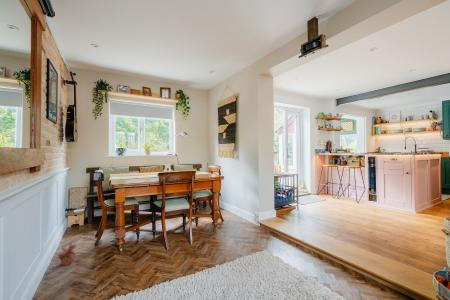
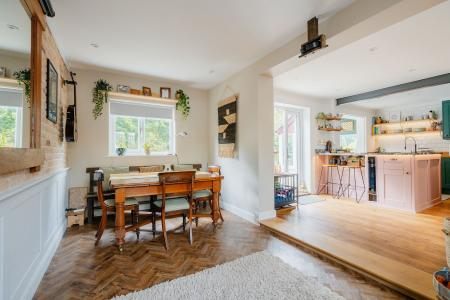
- potted plant (67, 253)
